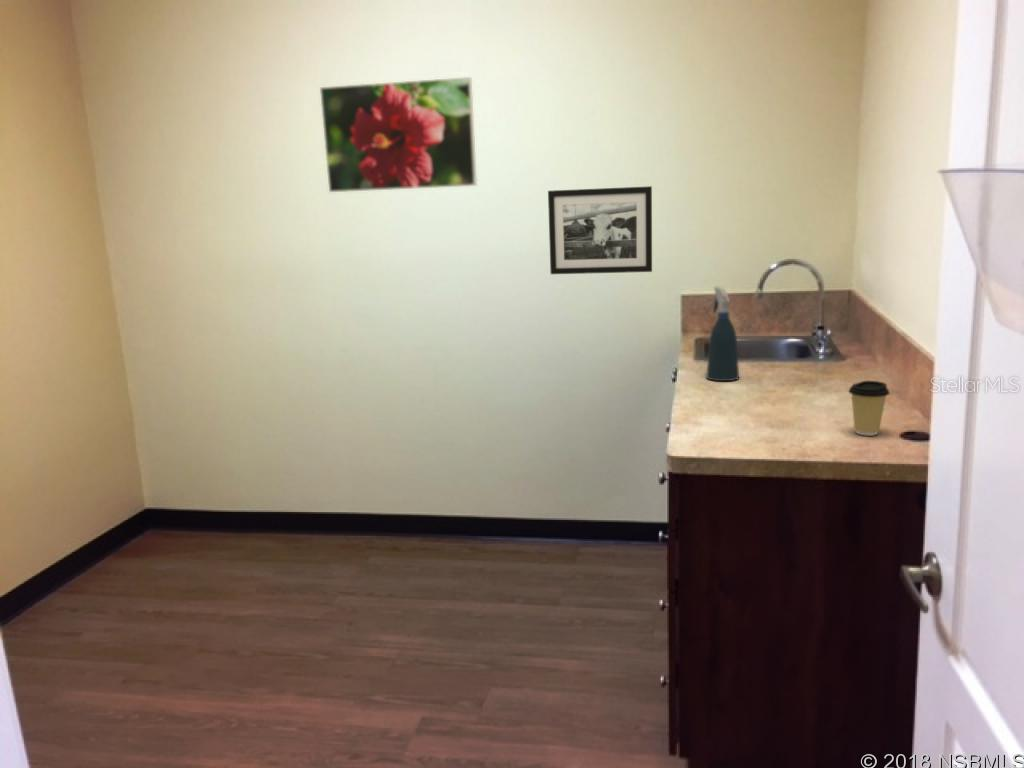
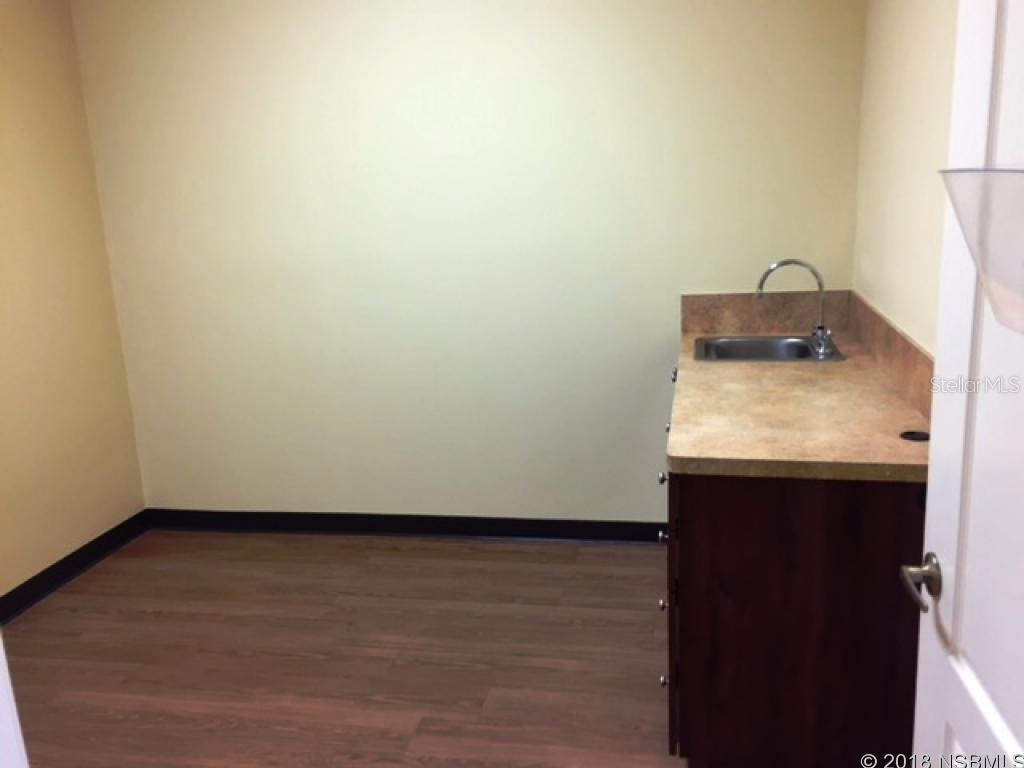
- coffee cup (867, 408)
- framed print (398, 136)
- spray bottle (721, 333)
- picture frame (600, 231)
